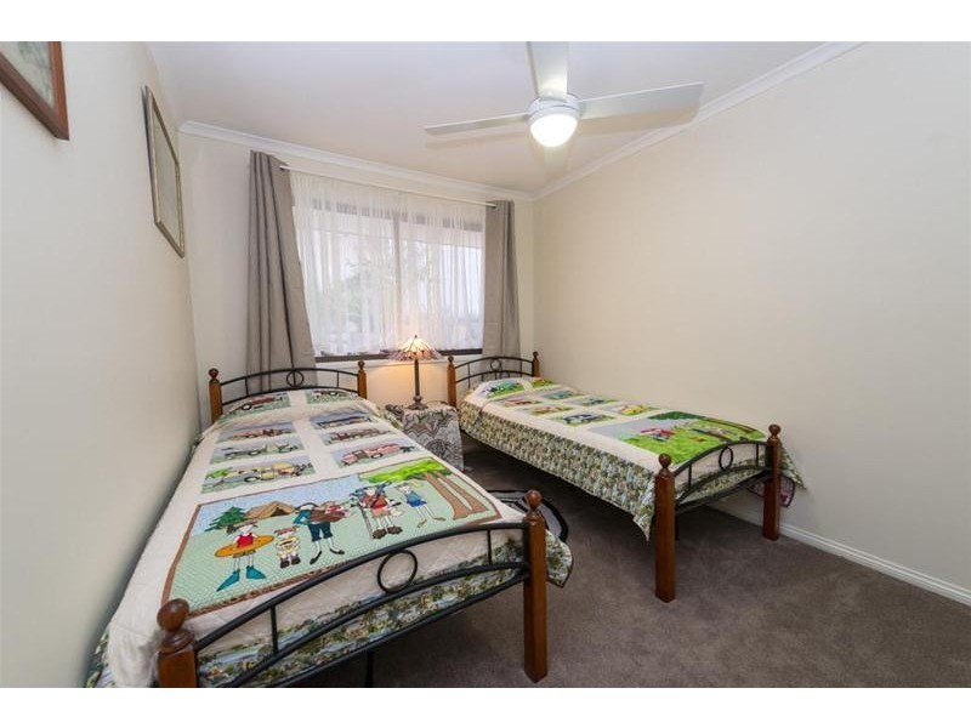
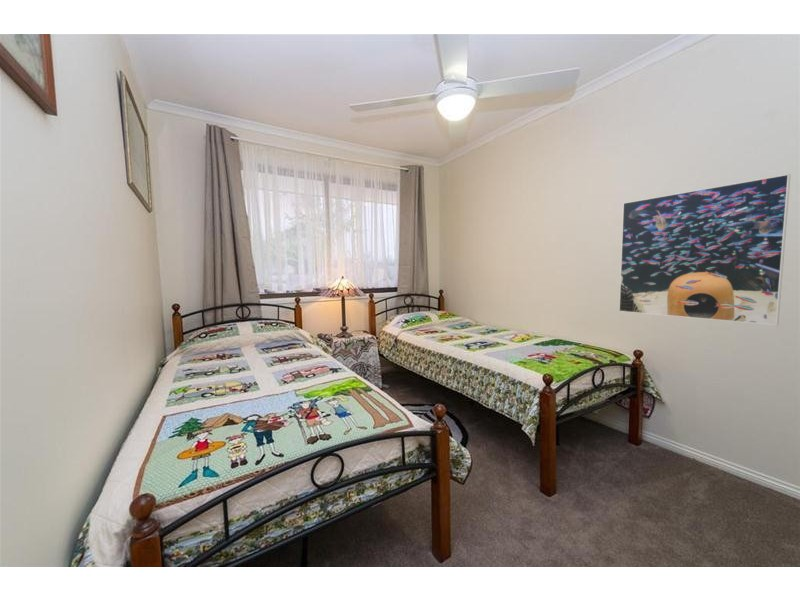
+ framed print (689, 255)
